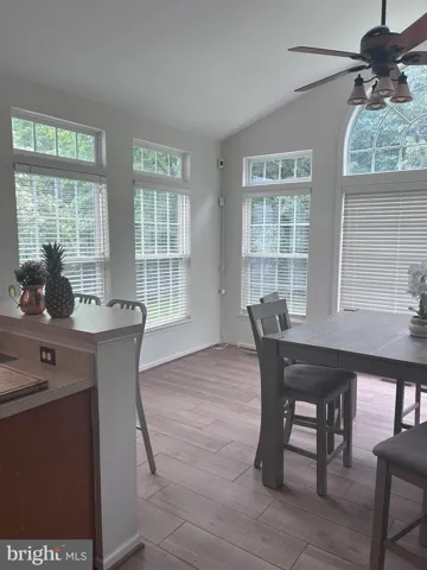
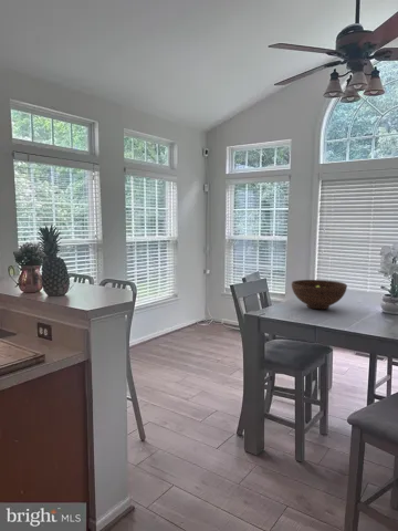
+ fruit bowl (317, 295)
